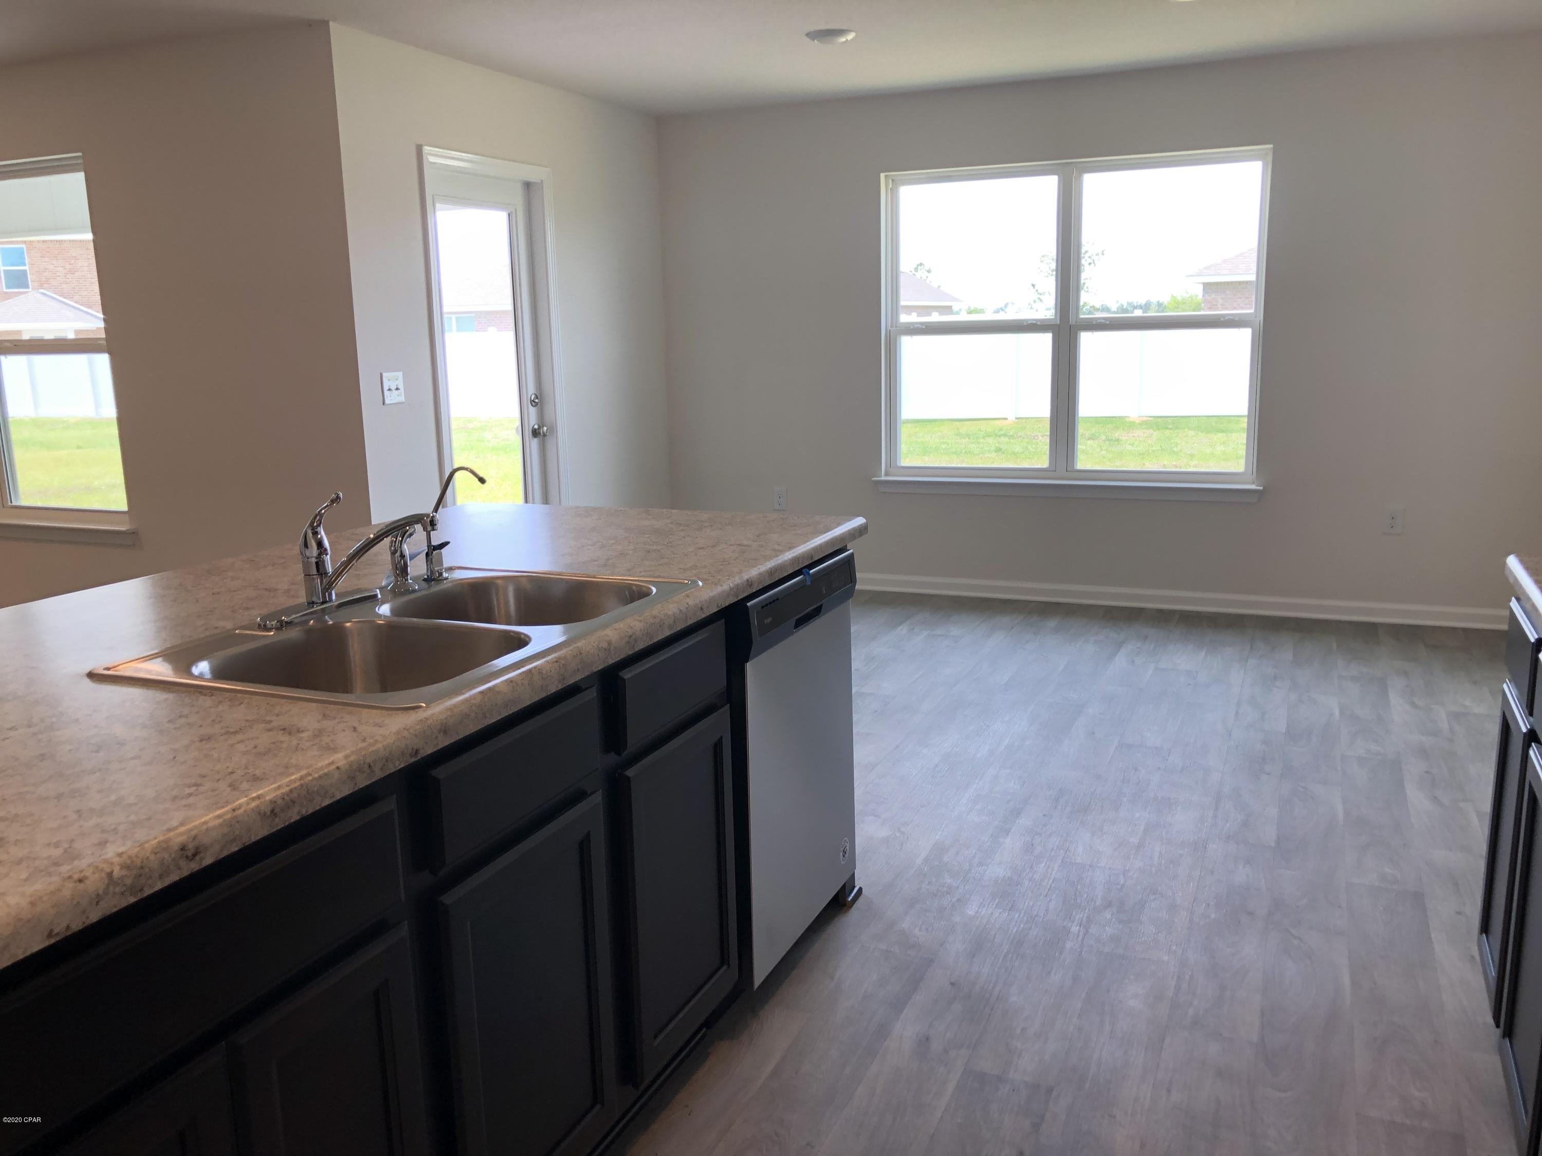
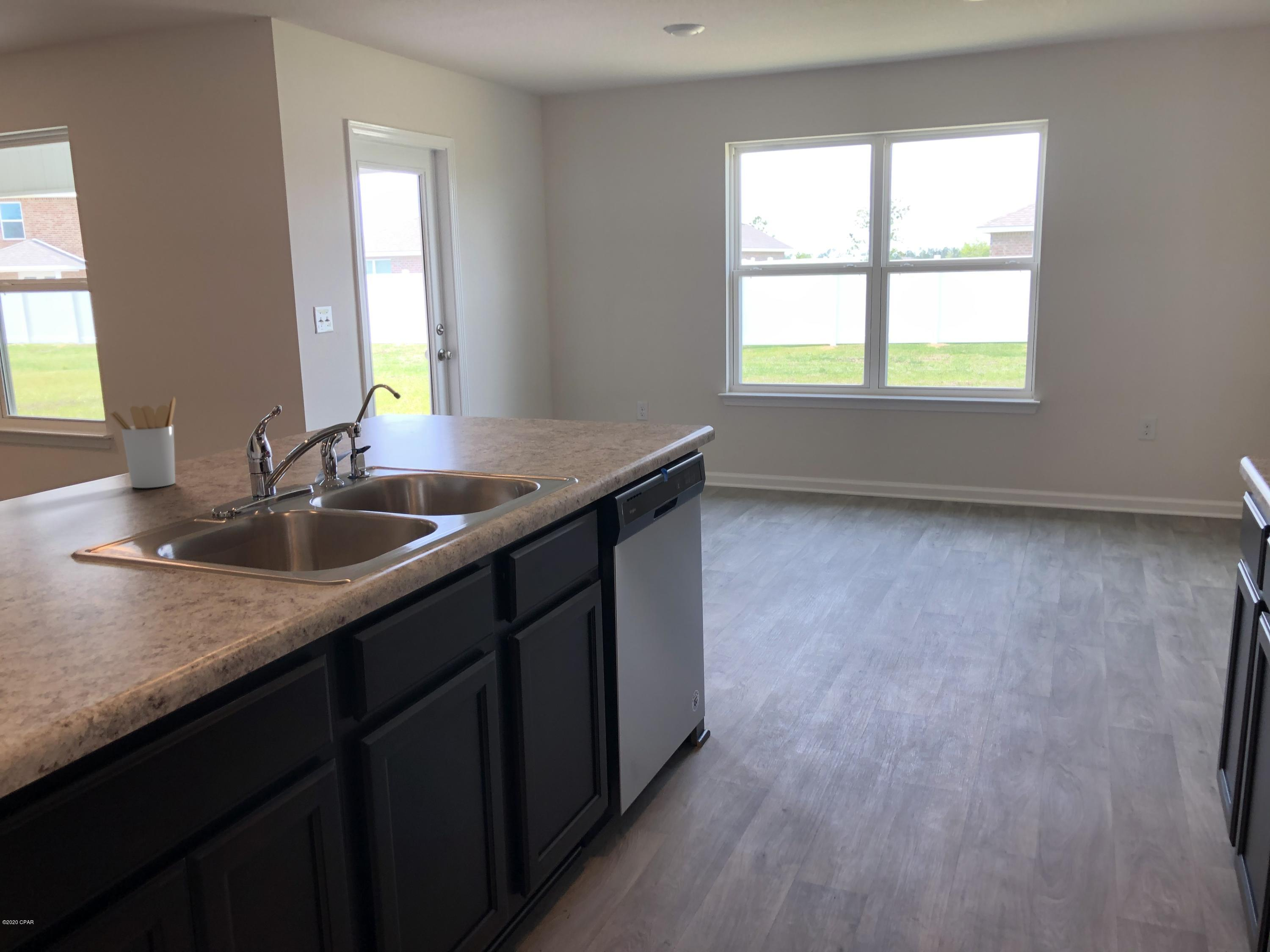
+ utensil holder (151, 443)
